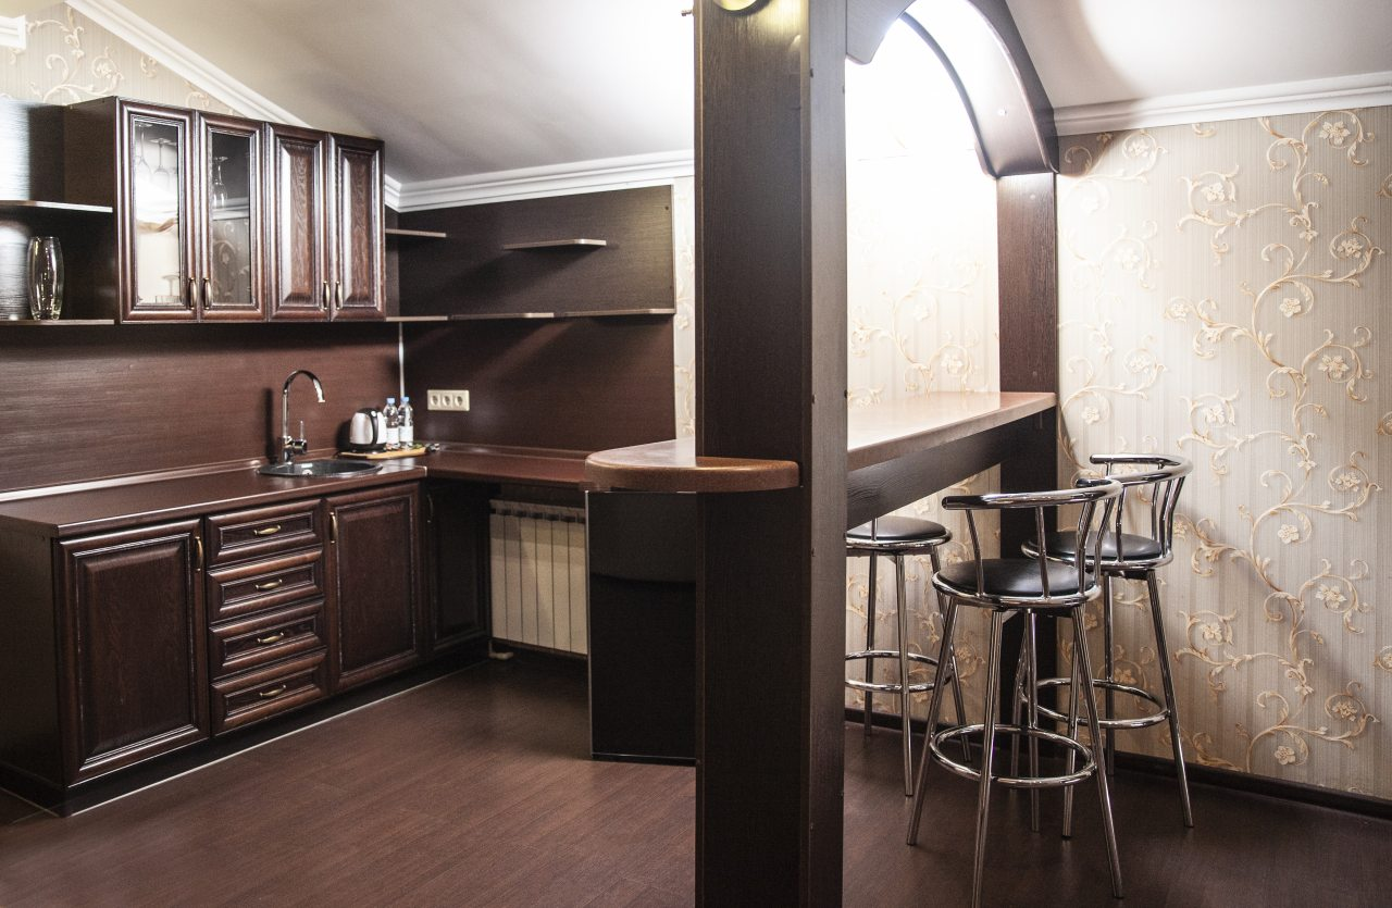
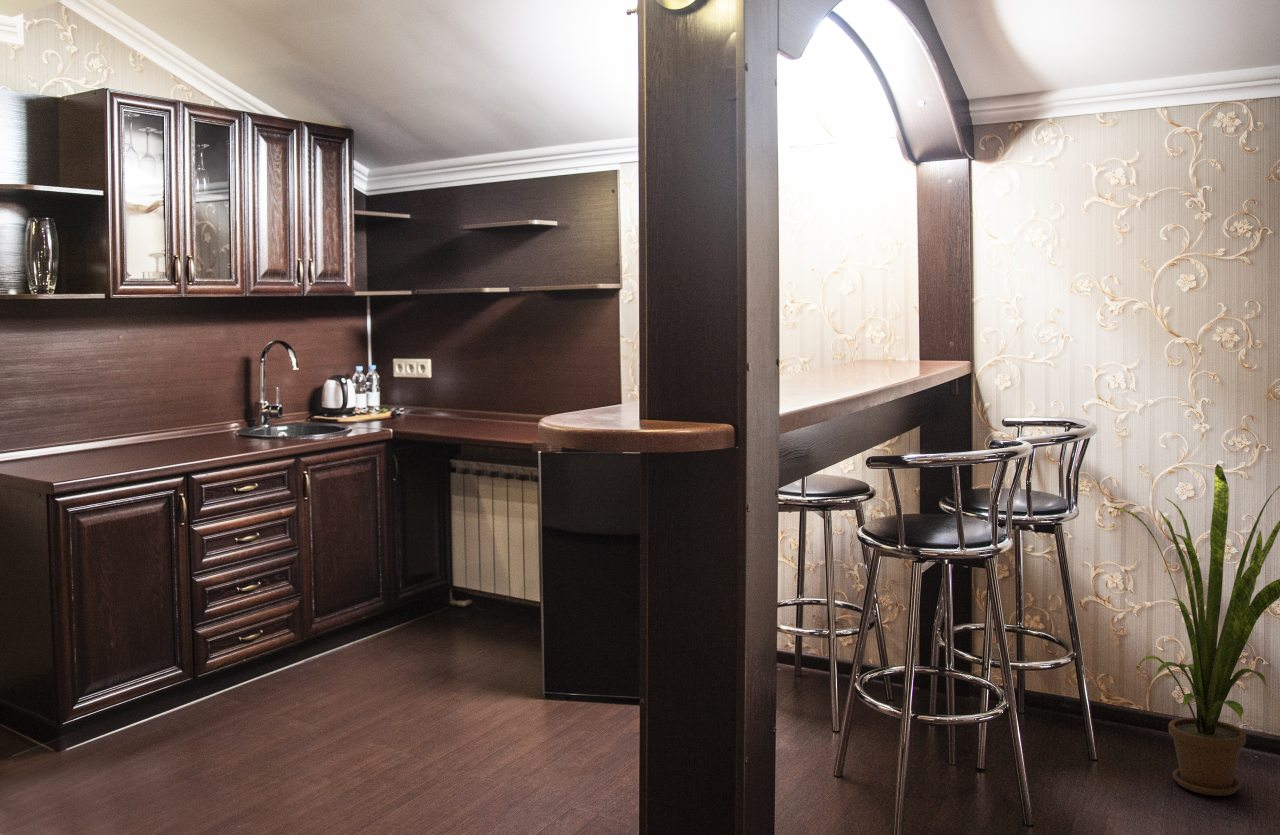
+ house plant (1201, 625)
